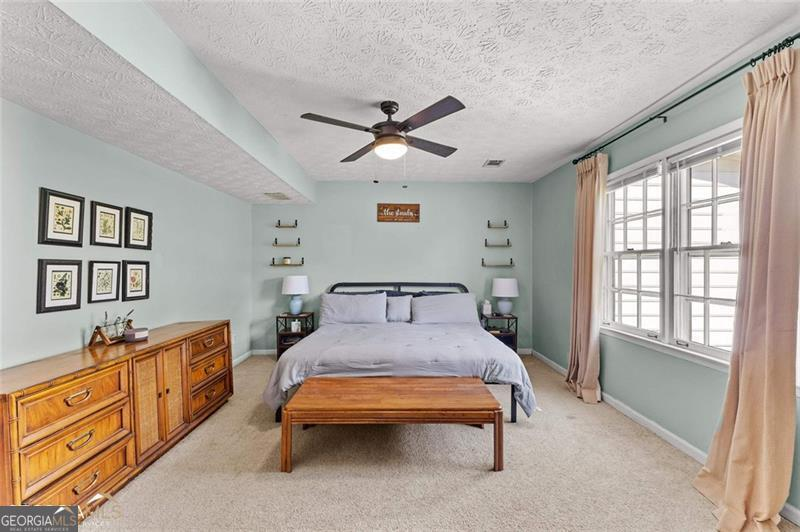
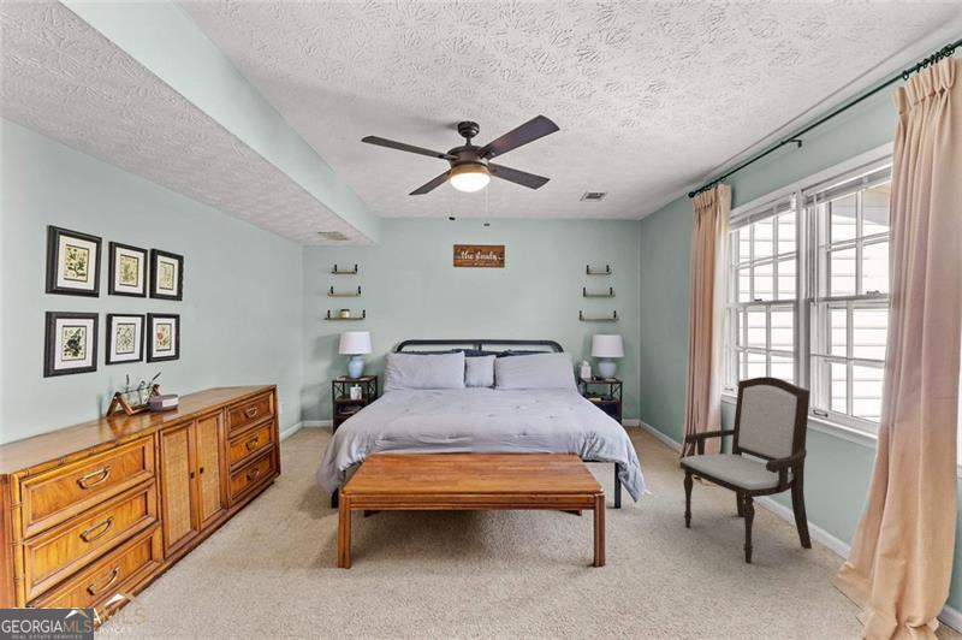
+ armchair (743, 457)
